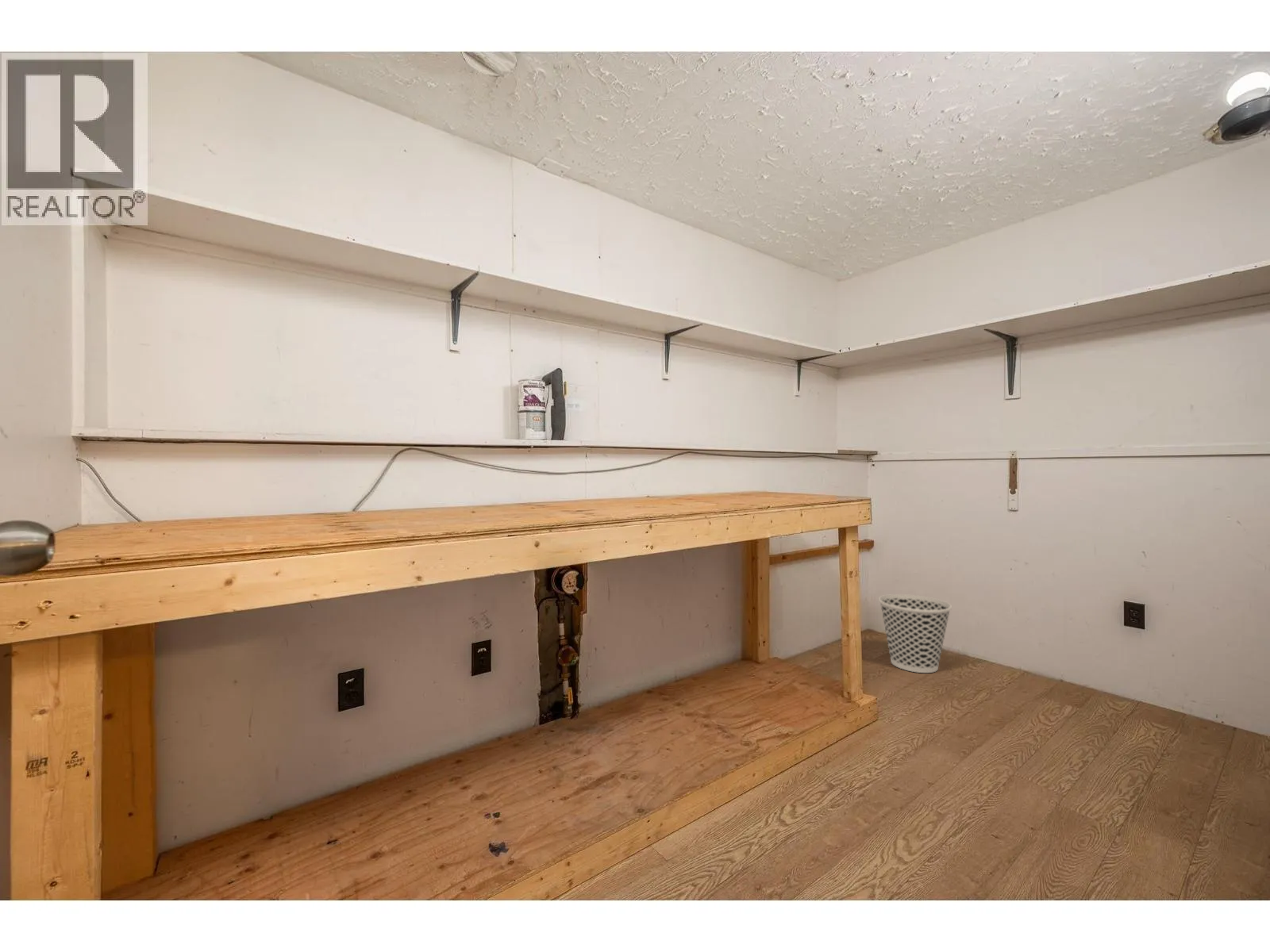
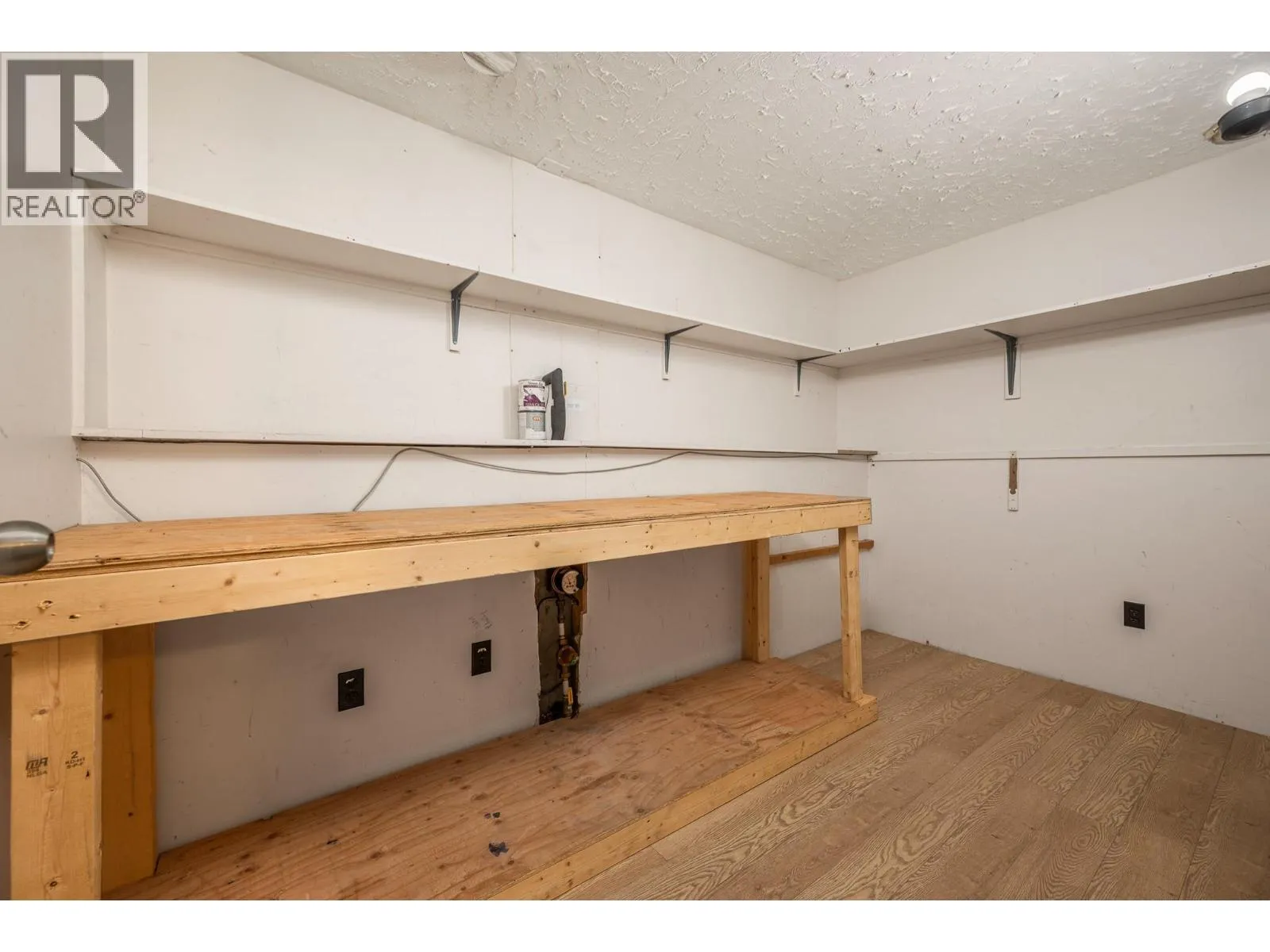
- wastebasket (914, 633)
